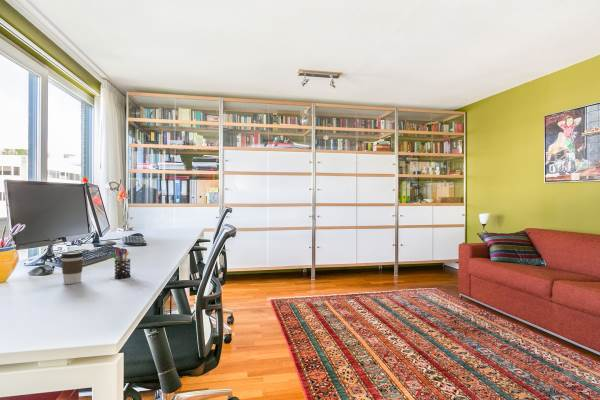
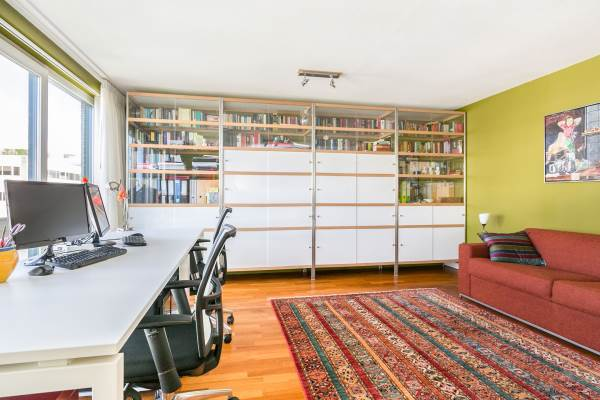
- pen holder (120, 262)
- coffee cup (72, 267)
